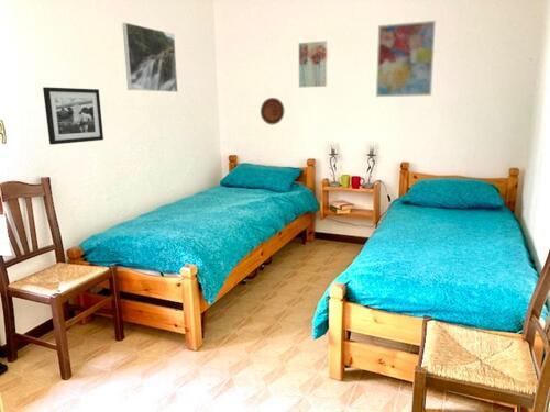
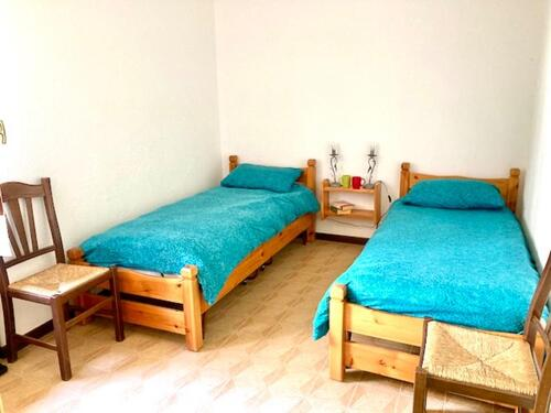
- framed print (152, 59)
- wall art (312, 65)
- picture frame (75, 115)
- decorative plate (272, 111)
- wall art (405, 60)
